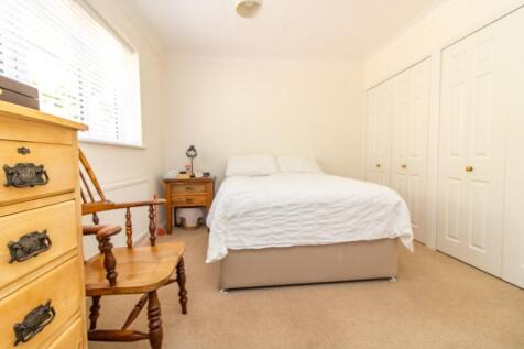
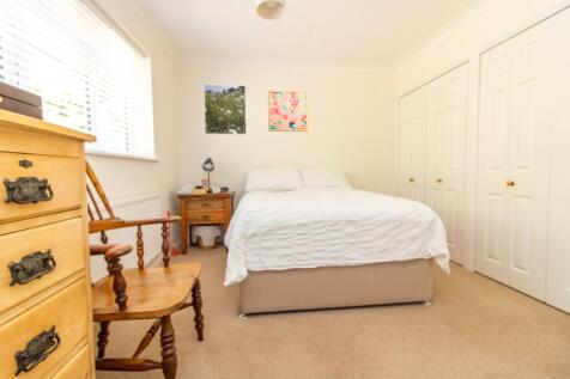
+ wall art (287, 111)
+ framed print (225, 109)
